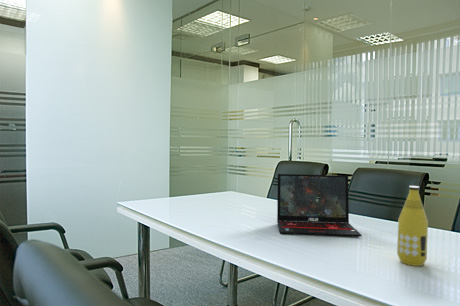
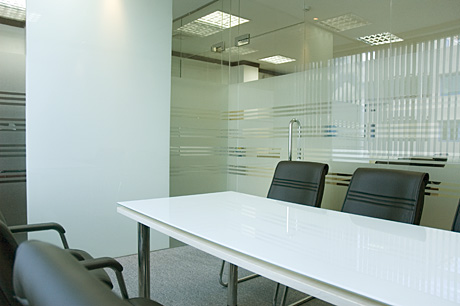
- bottle (412, 224)
- laptop (316, 203)
